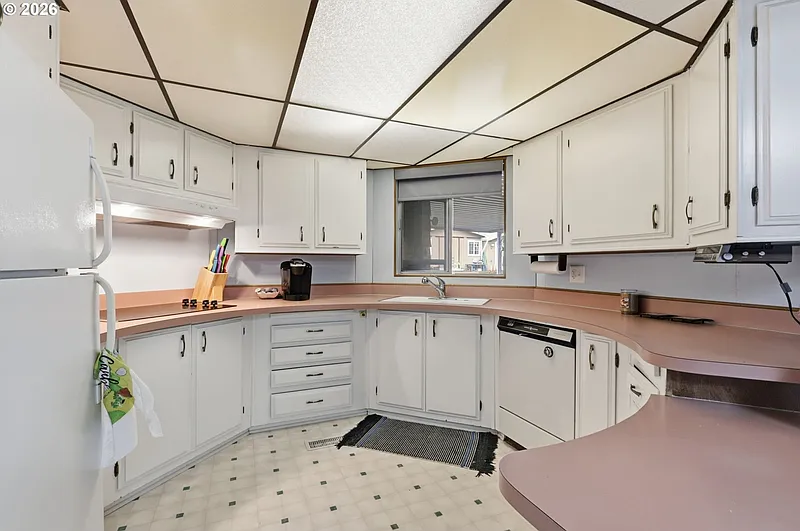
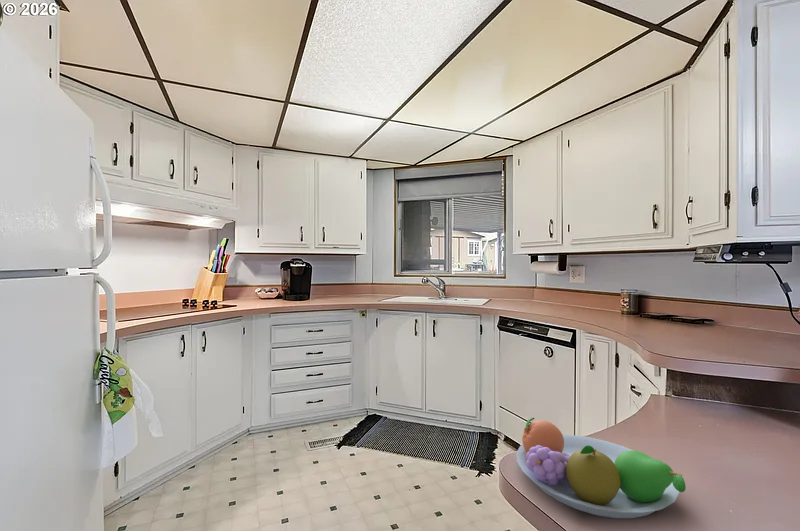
+ fruit bowl (594, 455)
